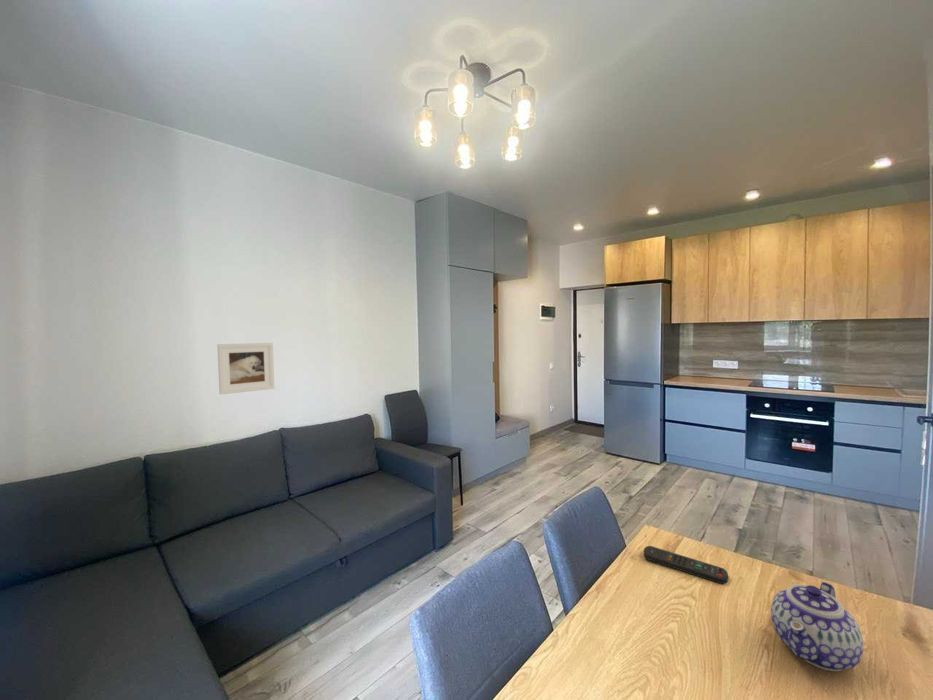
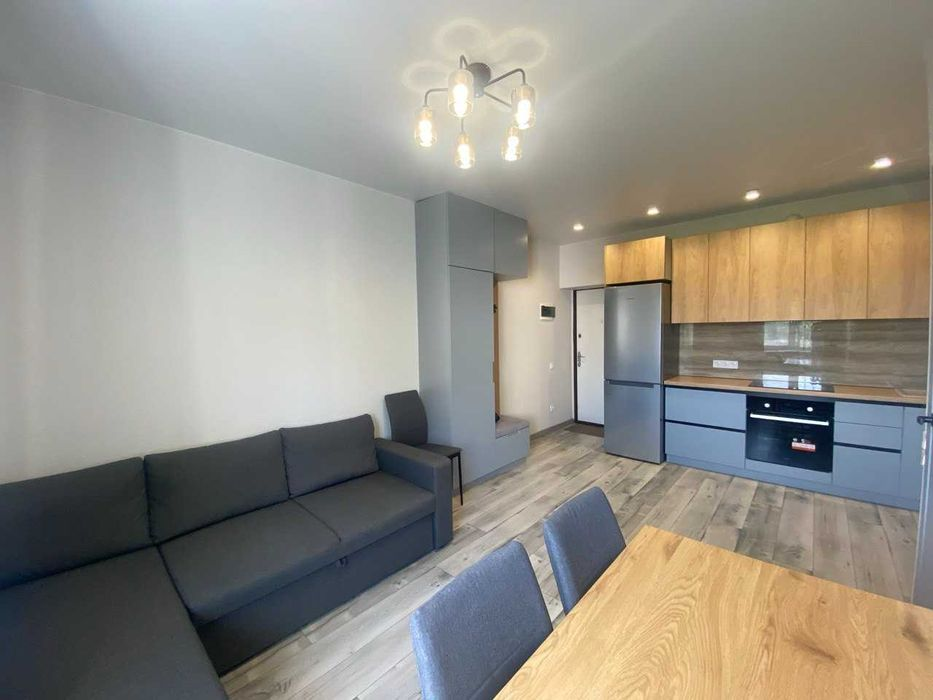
- teapot (814, 619)
- remote control (683, 563)
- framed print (247, 367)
